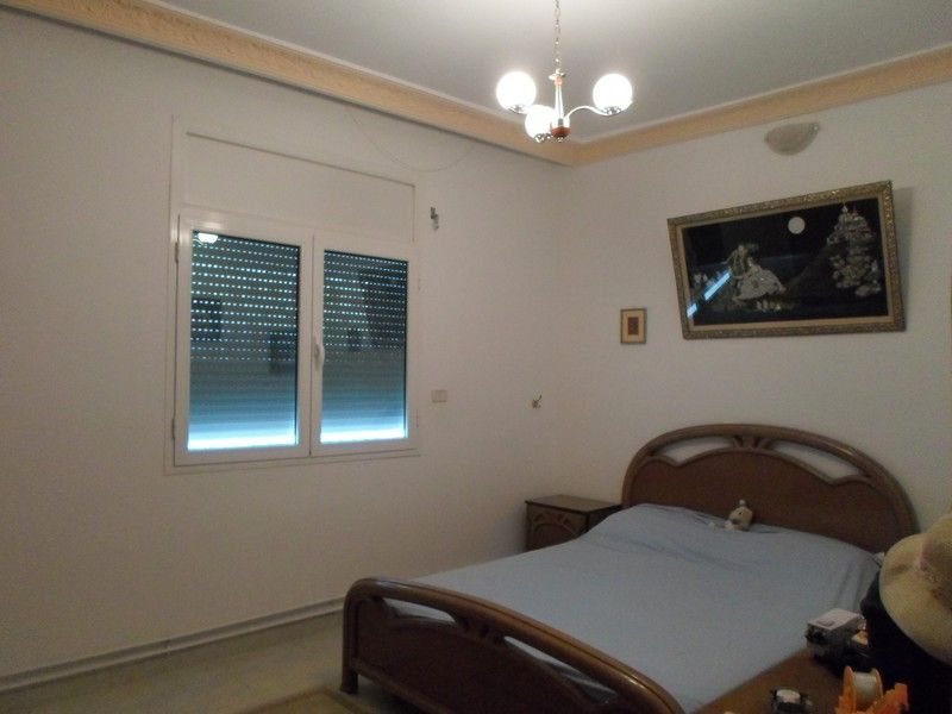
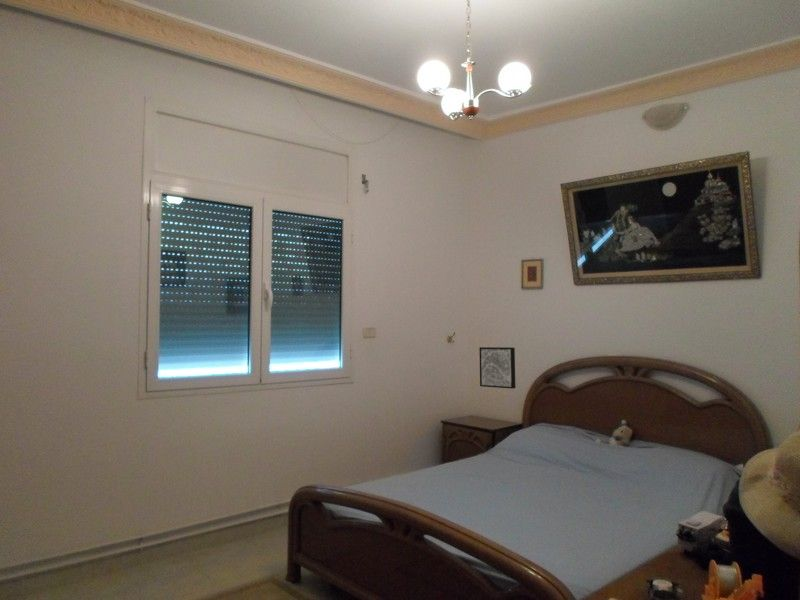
+ wall art (497, 367)
